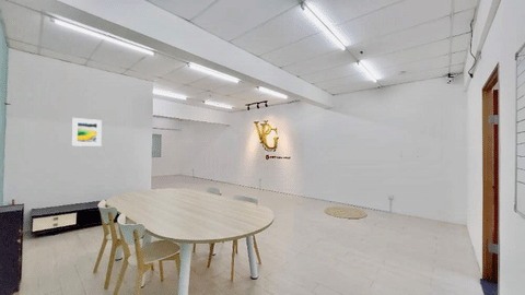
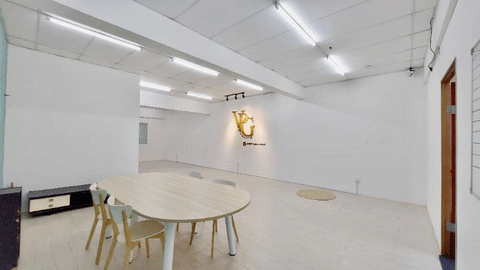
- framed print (86, 132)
